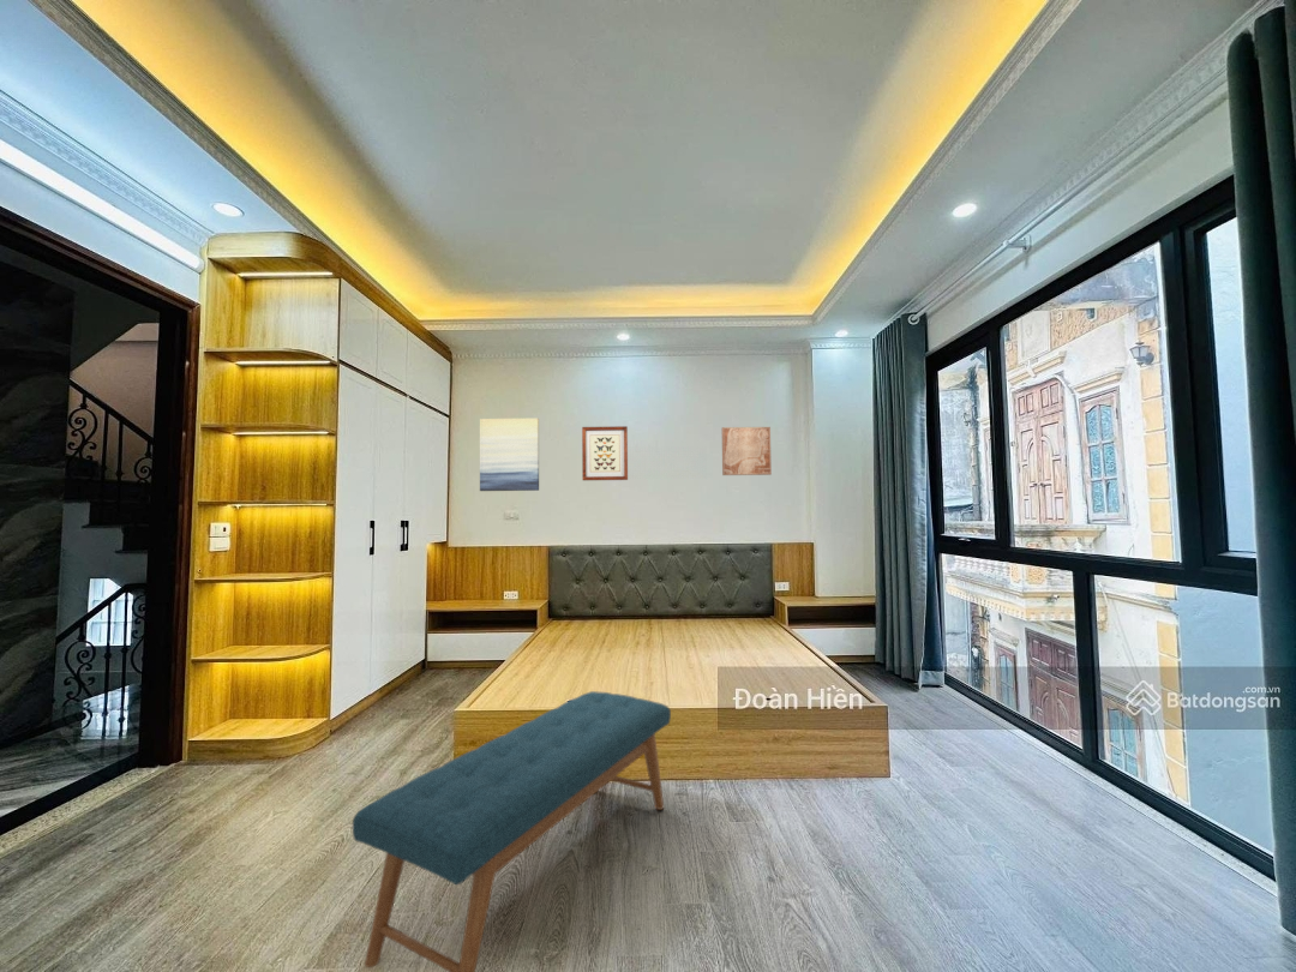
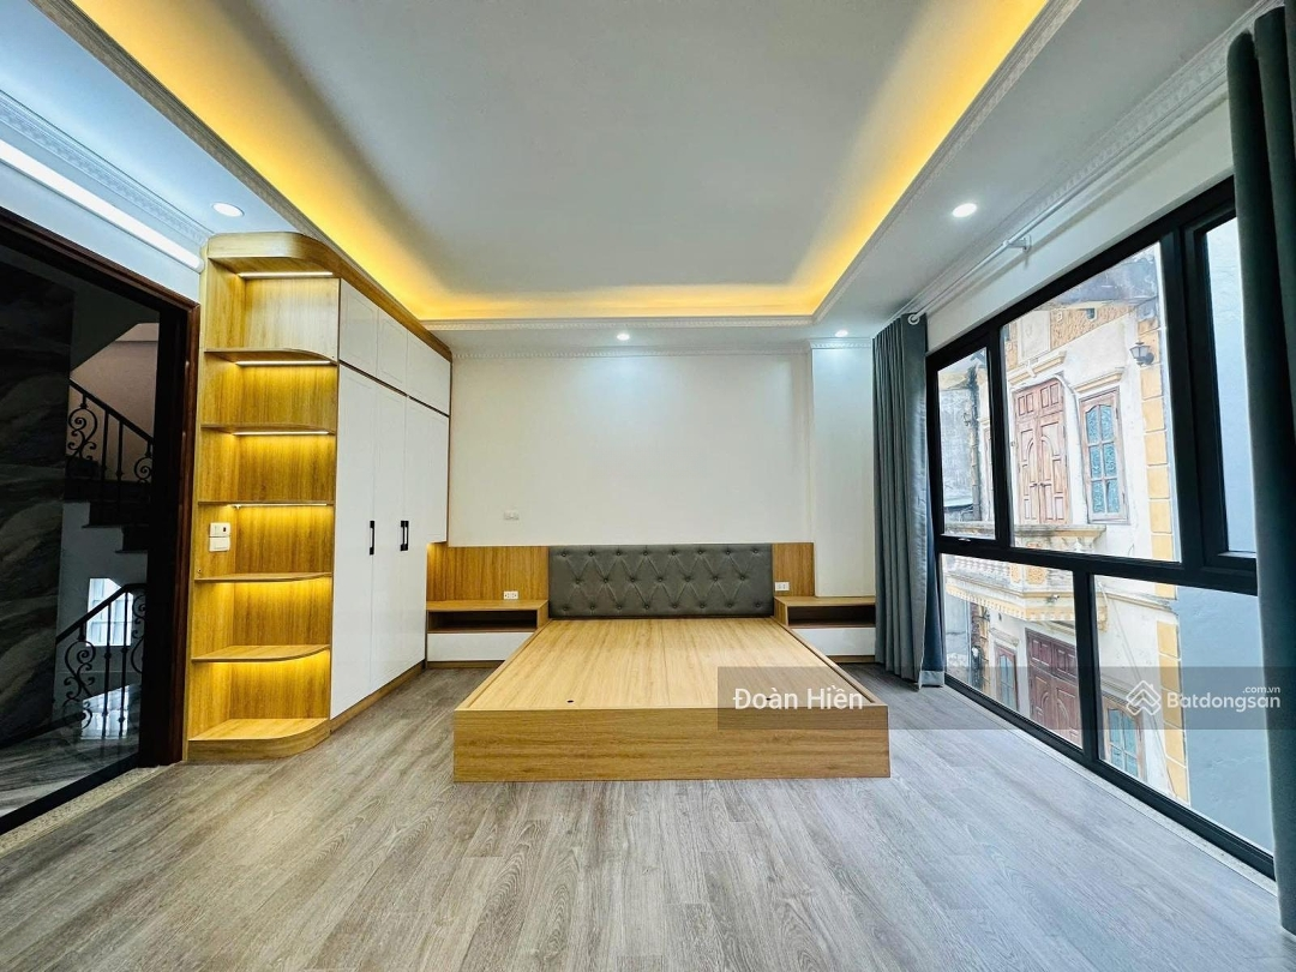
- wall art (509, 454)
- wall art (745, 450)
- wall art (605, 452)
- bench (545, 803)
